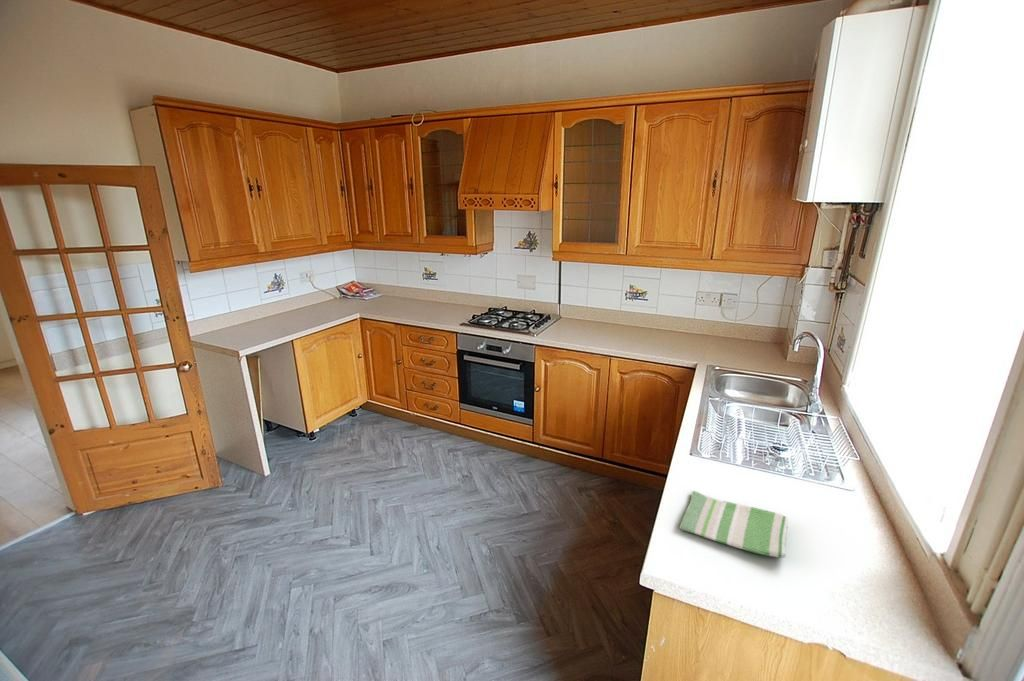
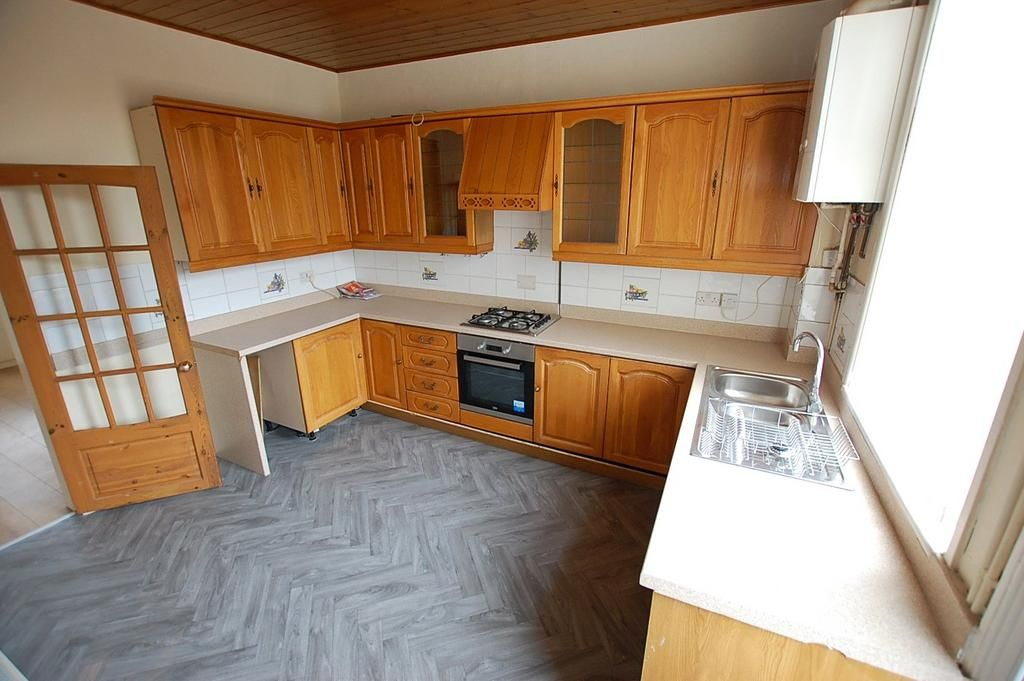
- dish towel (734, 522)
